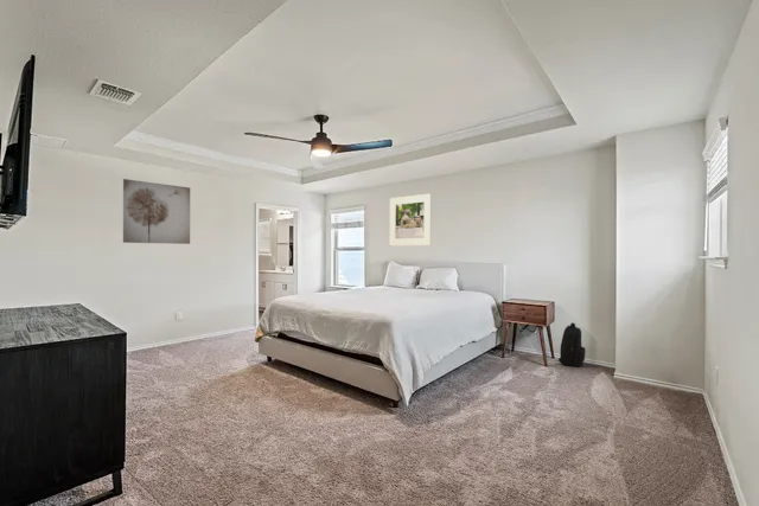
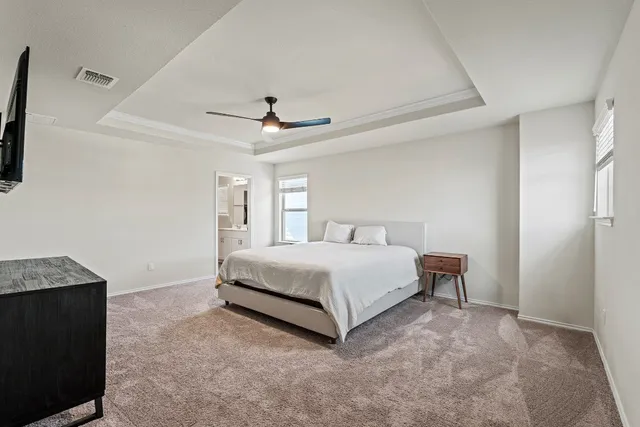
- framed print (409, 220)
- wall art (158, 213)
- backpack (572, 342)
